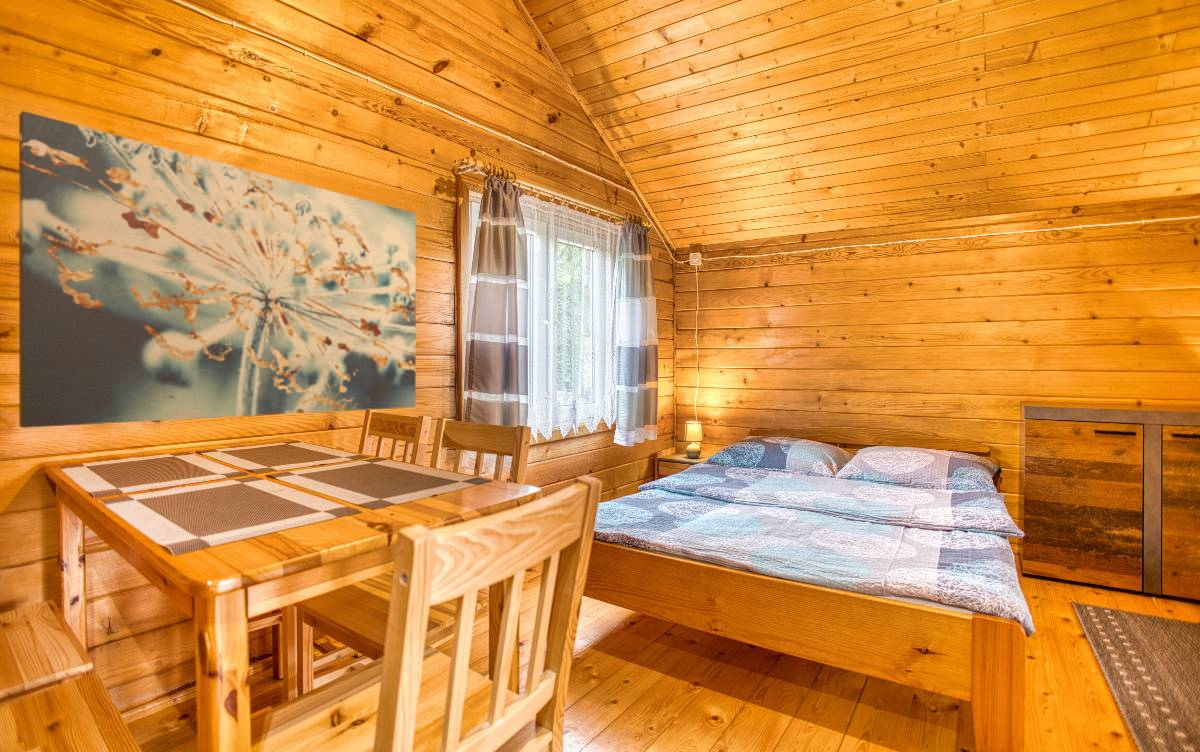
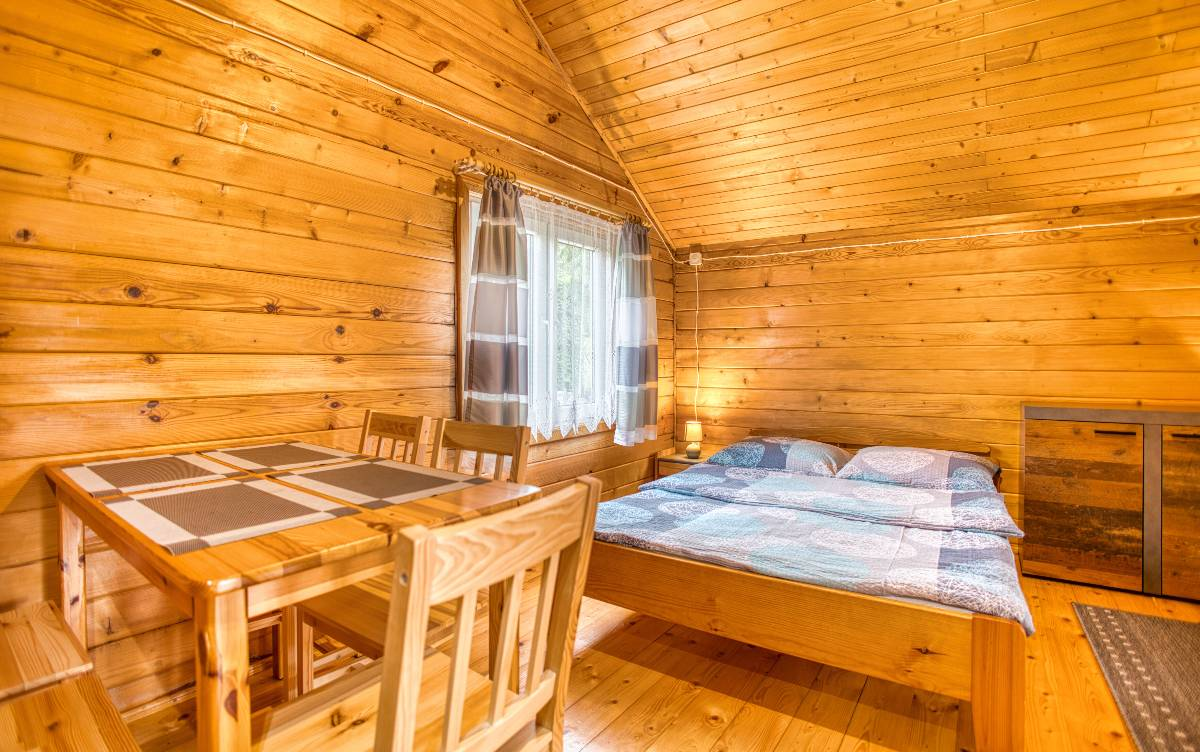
- wall art (263, 295)
